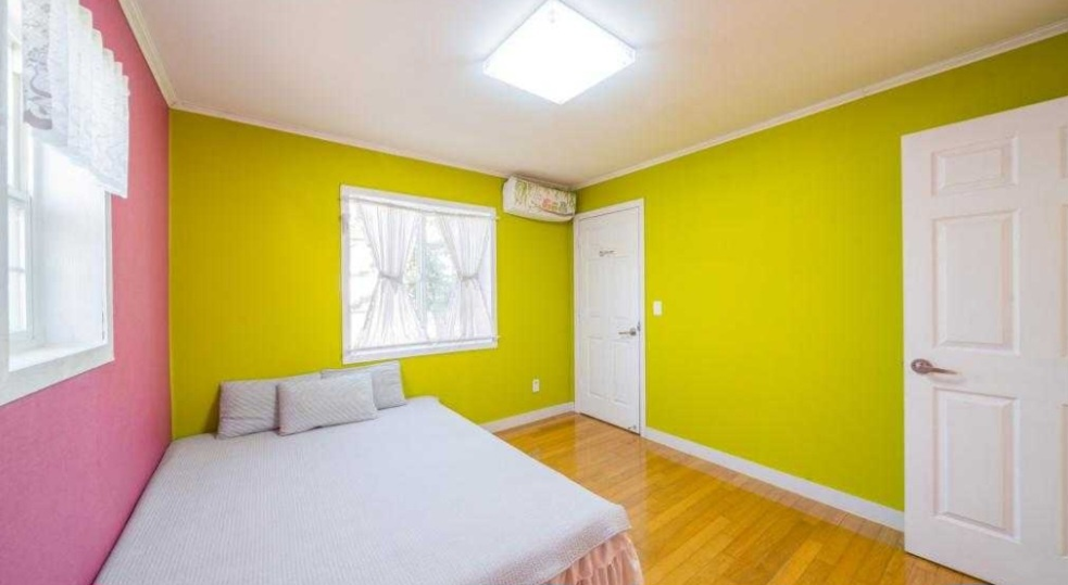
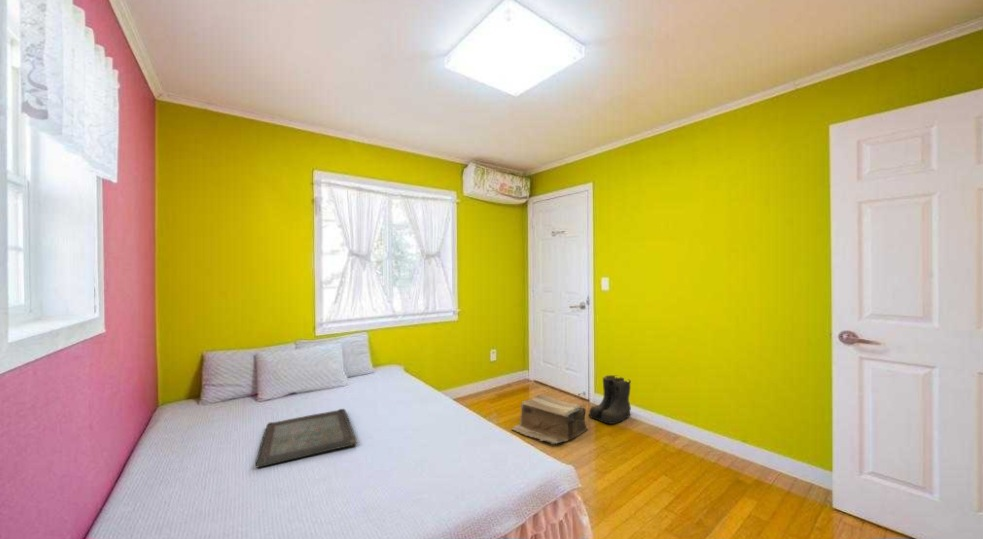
+ boots (610, 397)
+ cardboard box (550, 416)
+ serving tray (309, 433)
